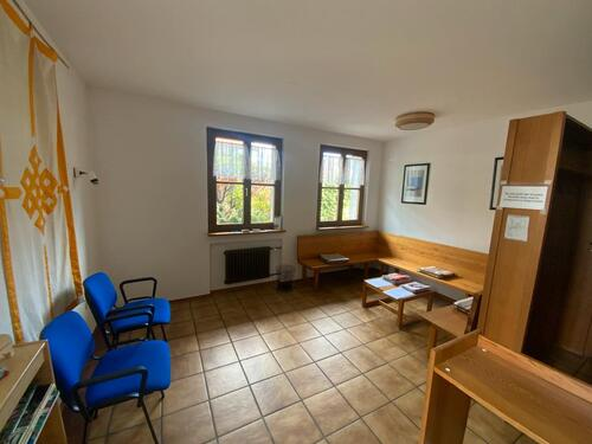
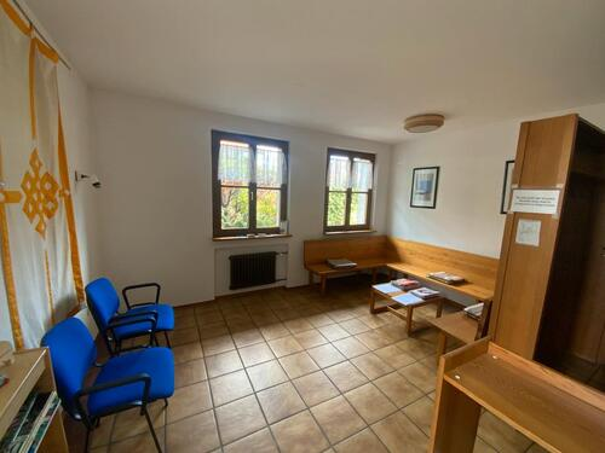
- waste bin (284, 277)
